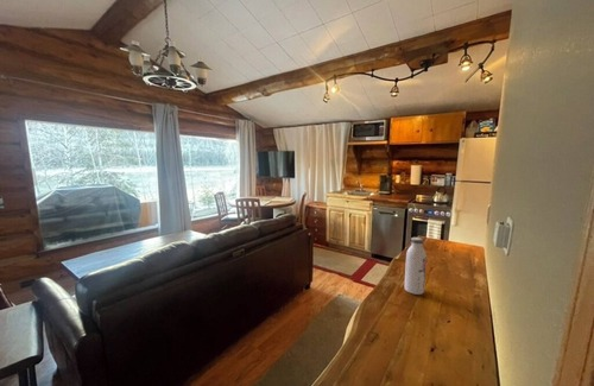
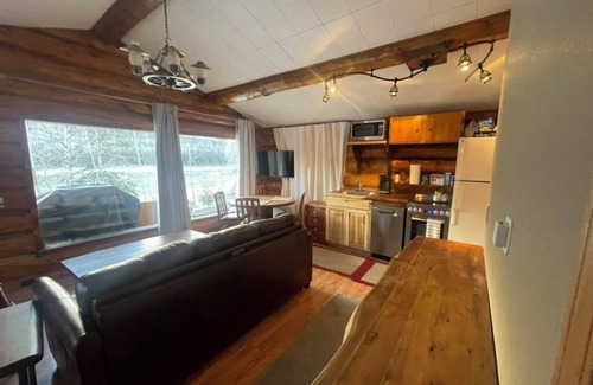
- water bottle (415, 264)
